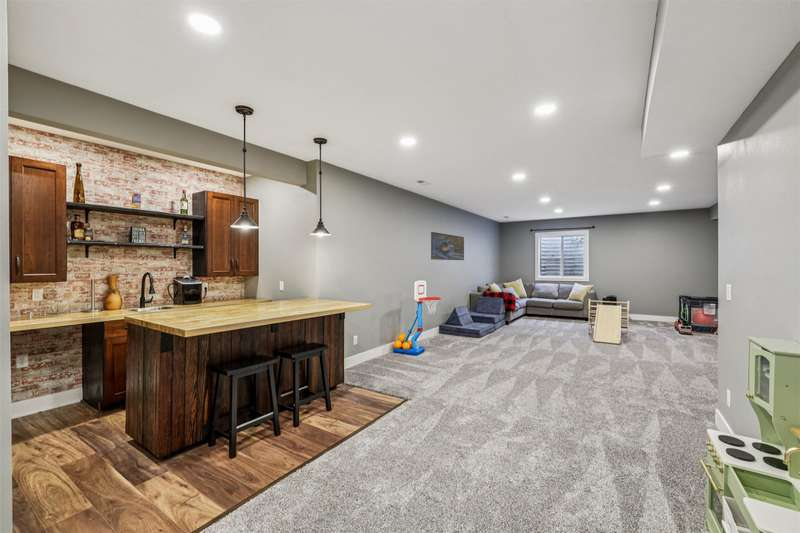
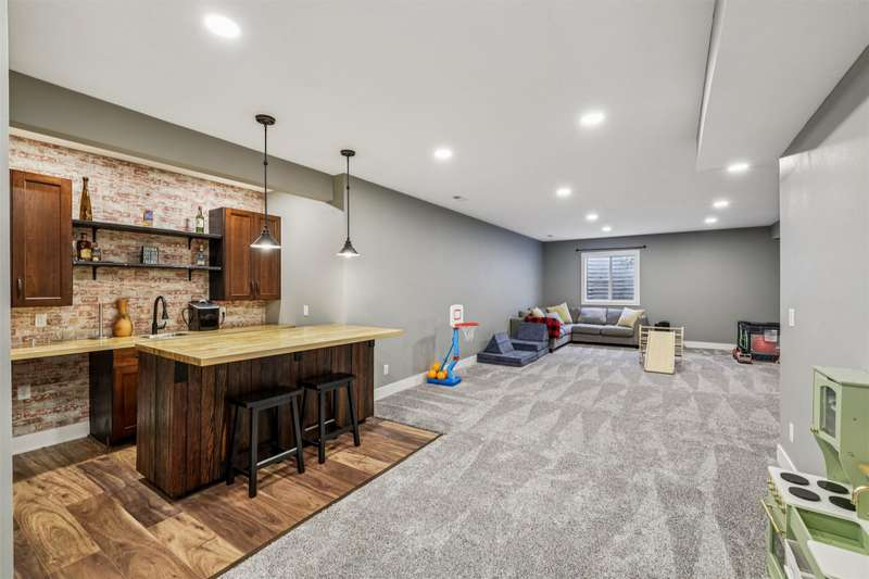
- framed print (448, 247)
